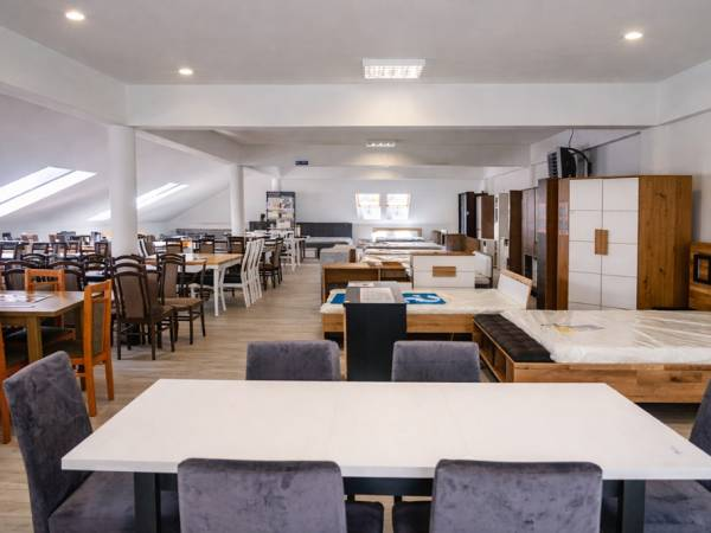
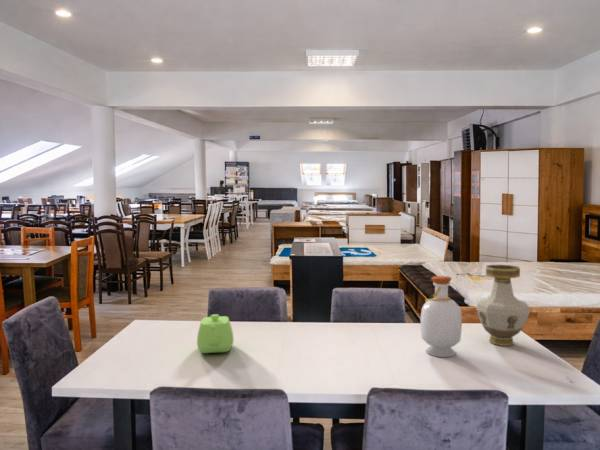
+ vase (502, 304)
+ teapot (215, 333)
+ bottle (440, 314)
